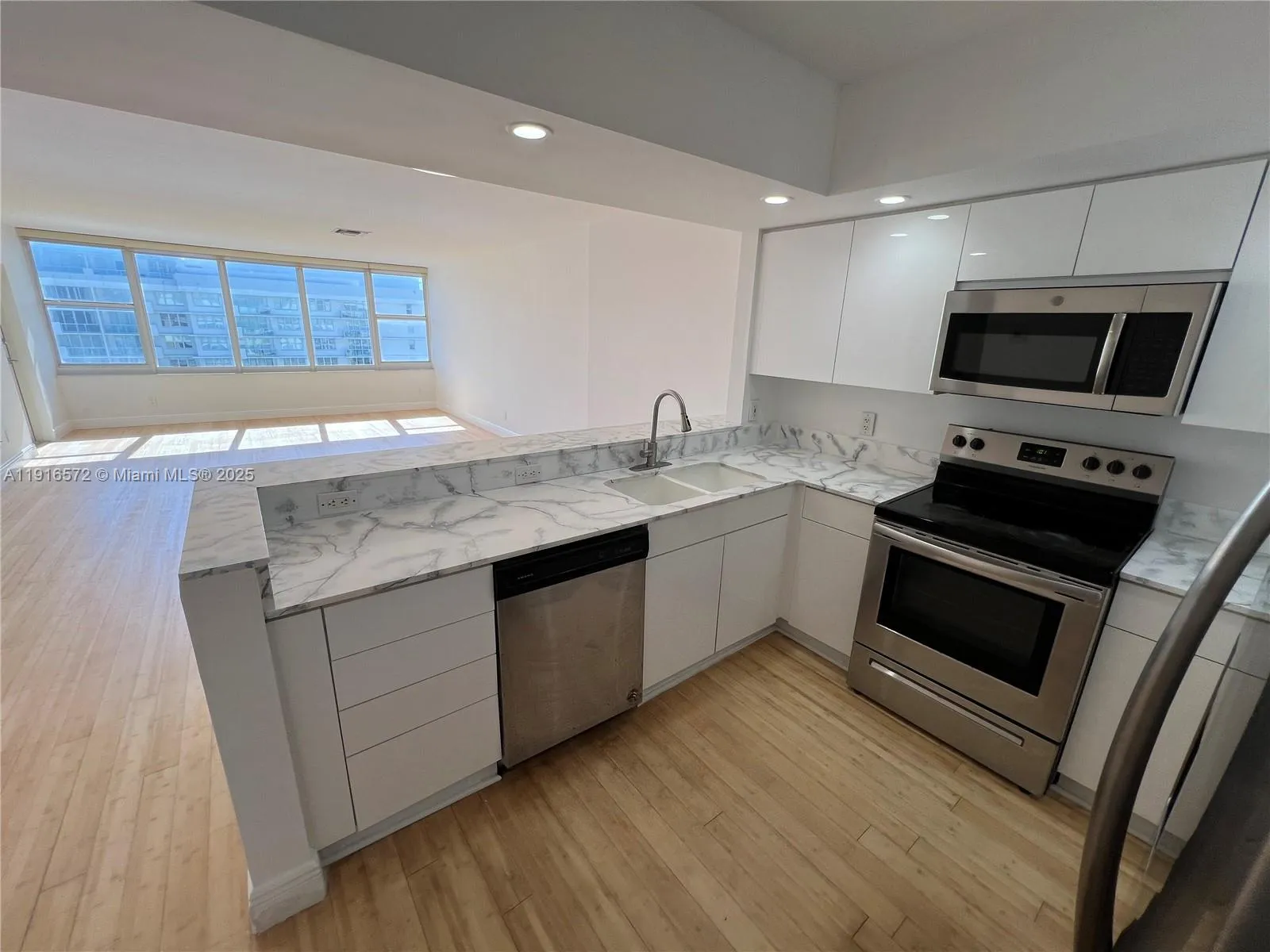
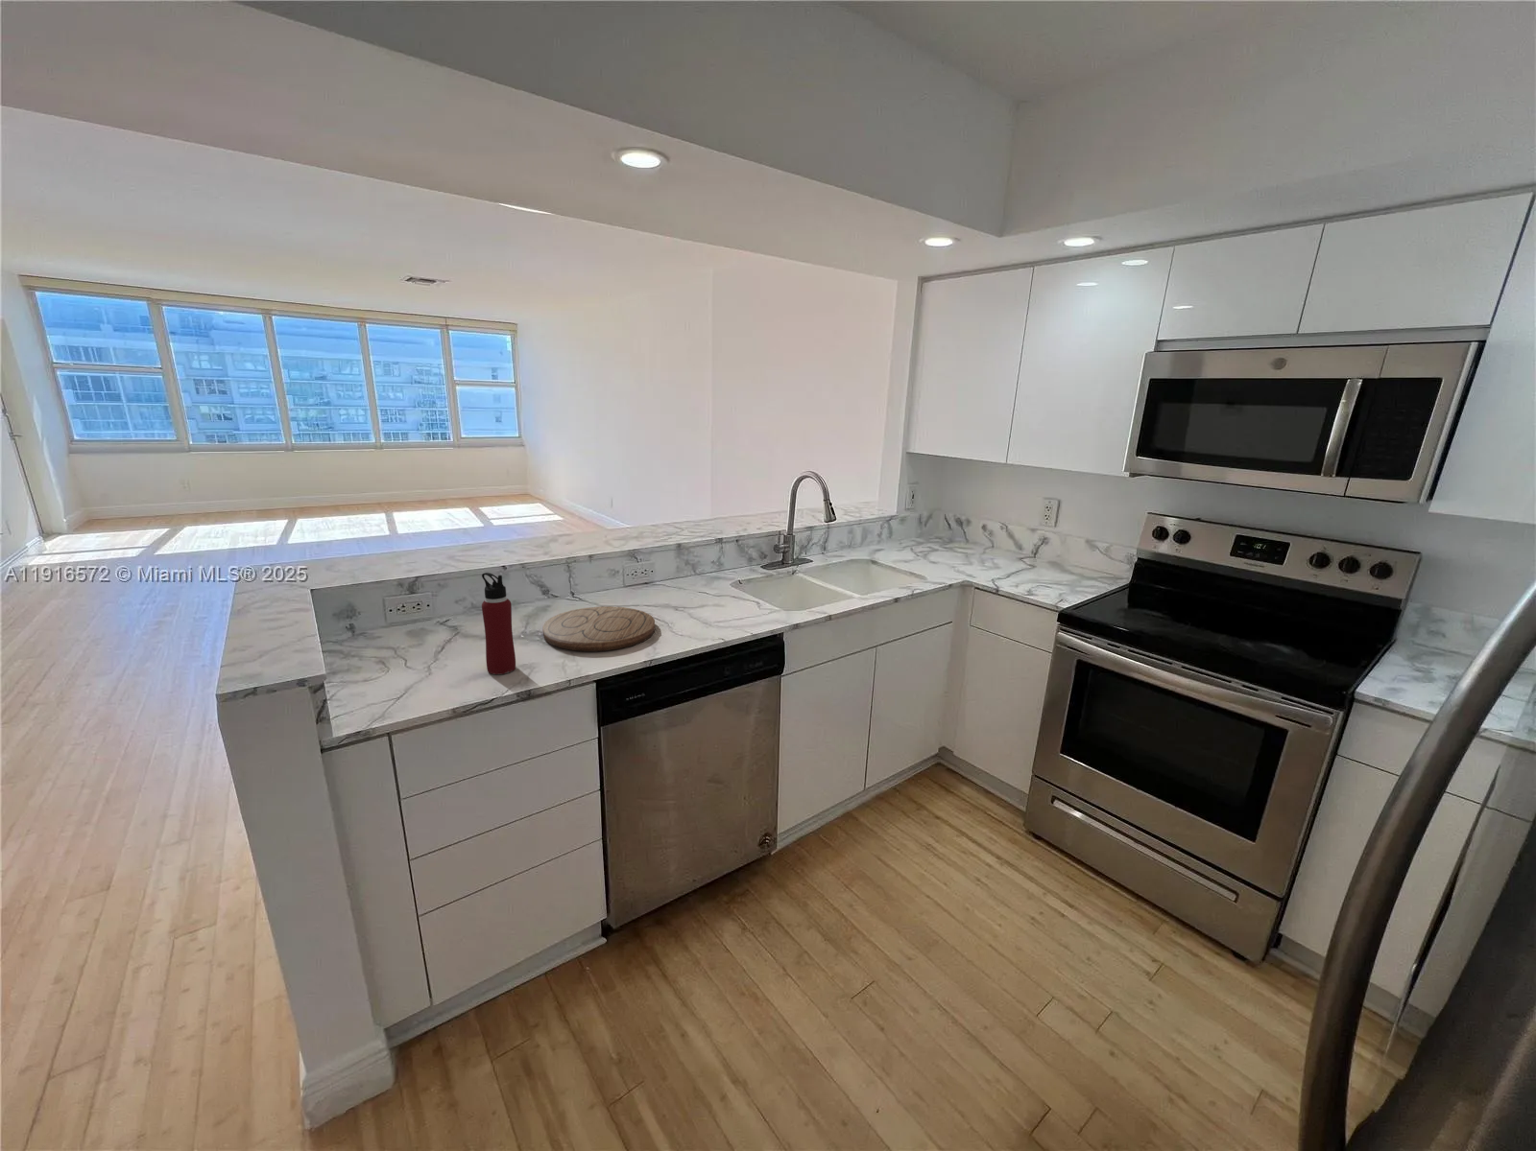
+ water bottle (497, 623)
+ cutting board (600, 626)
